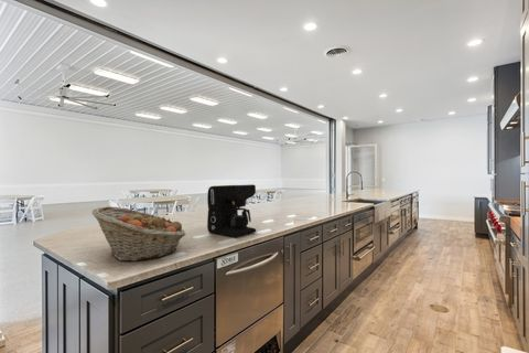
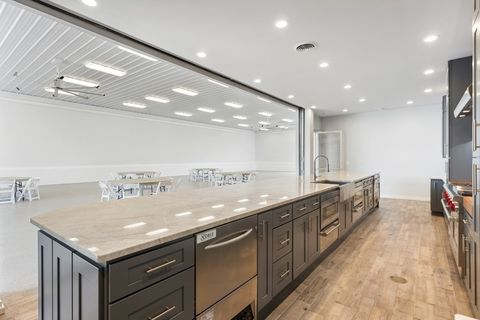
- coffee maker (233, 208)
- fruit basket (141, 228)
